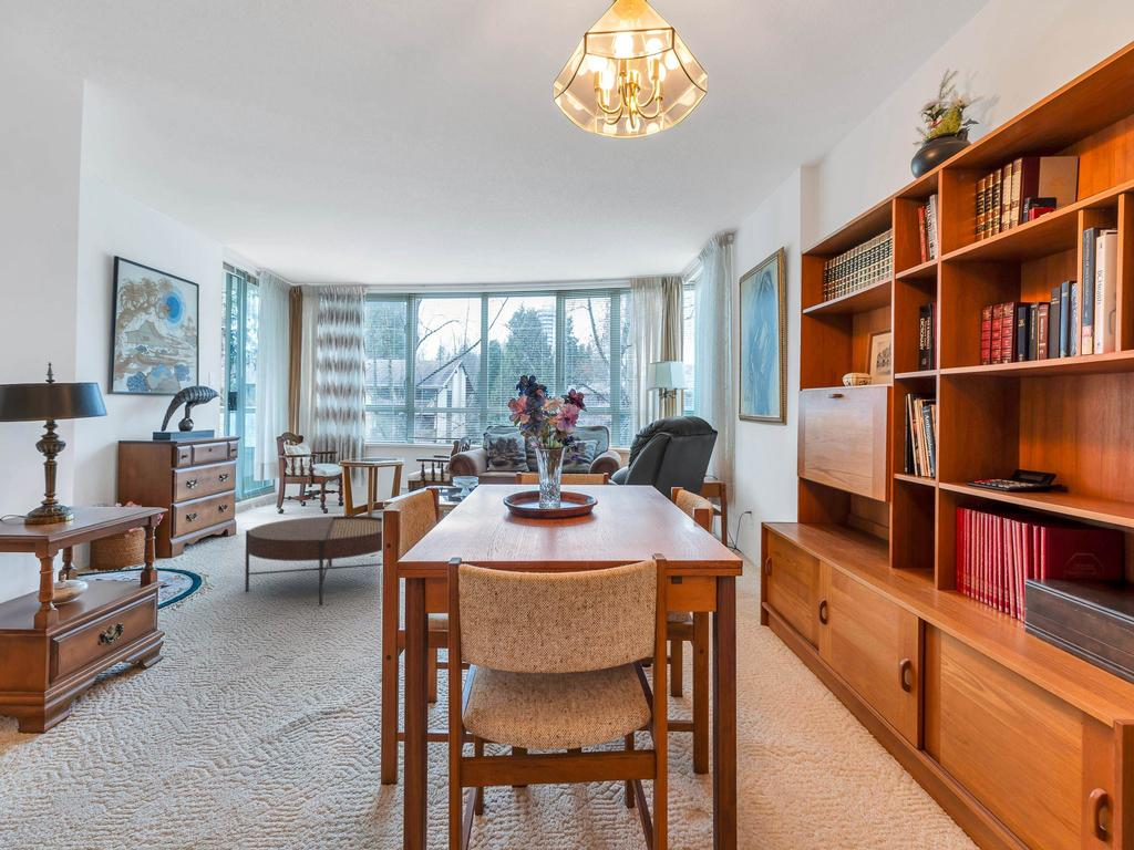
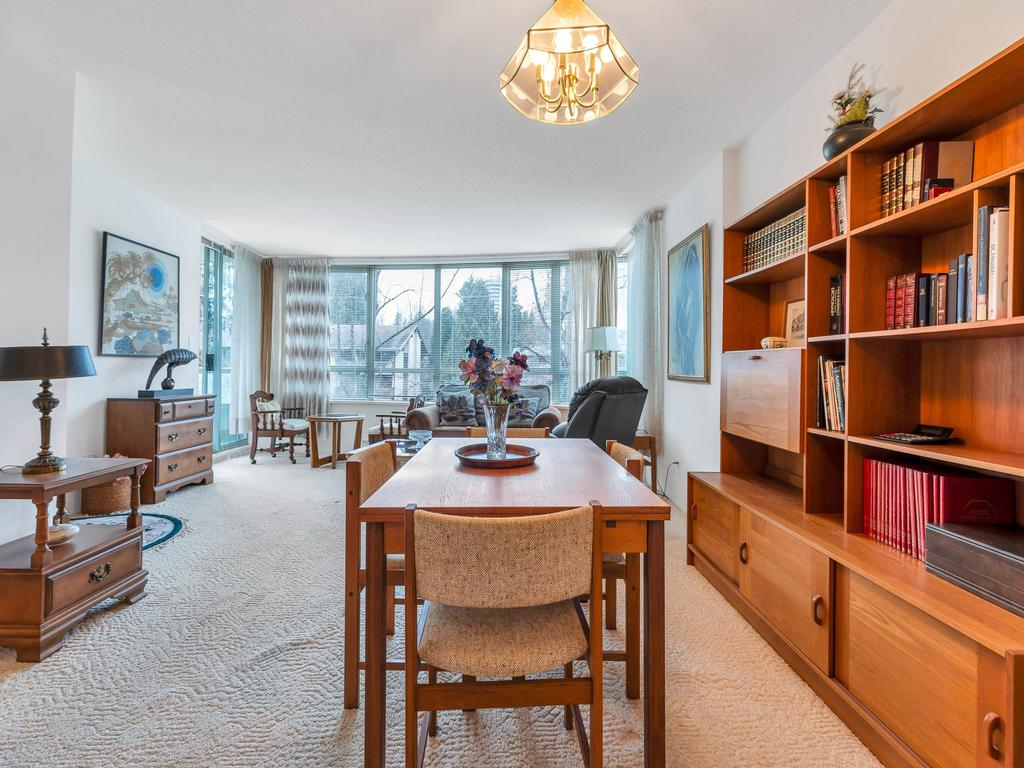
- coffee table (326, 554)
